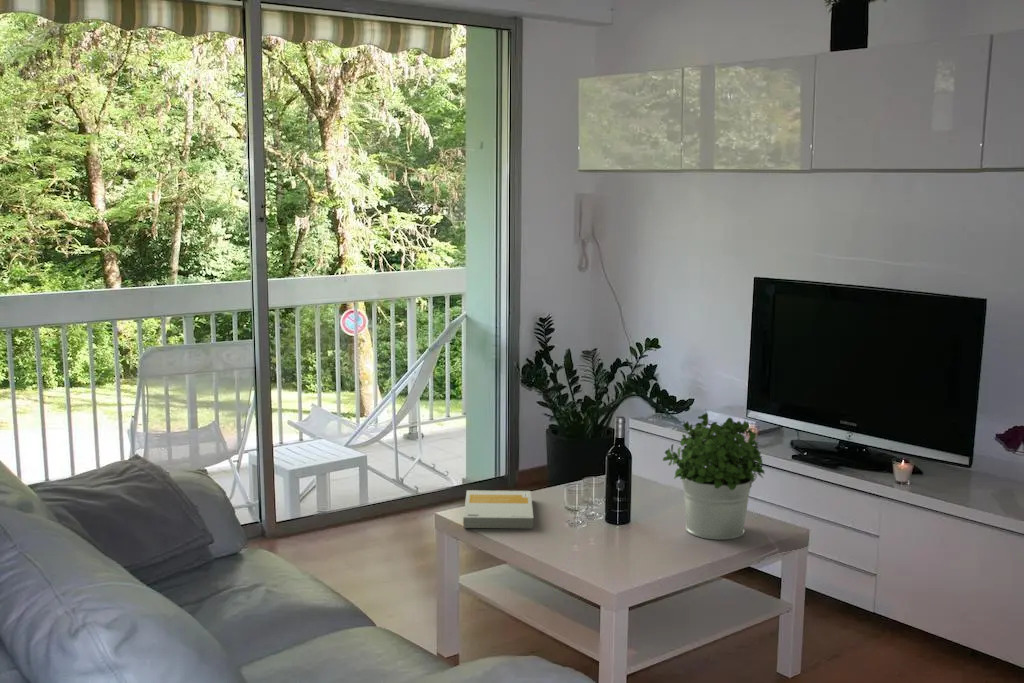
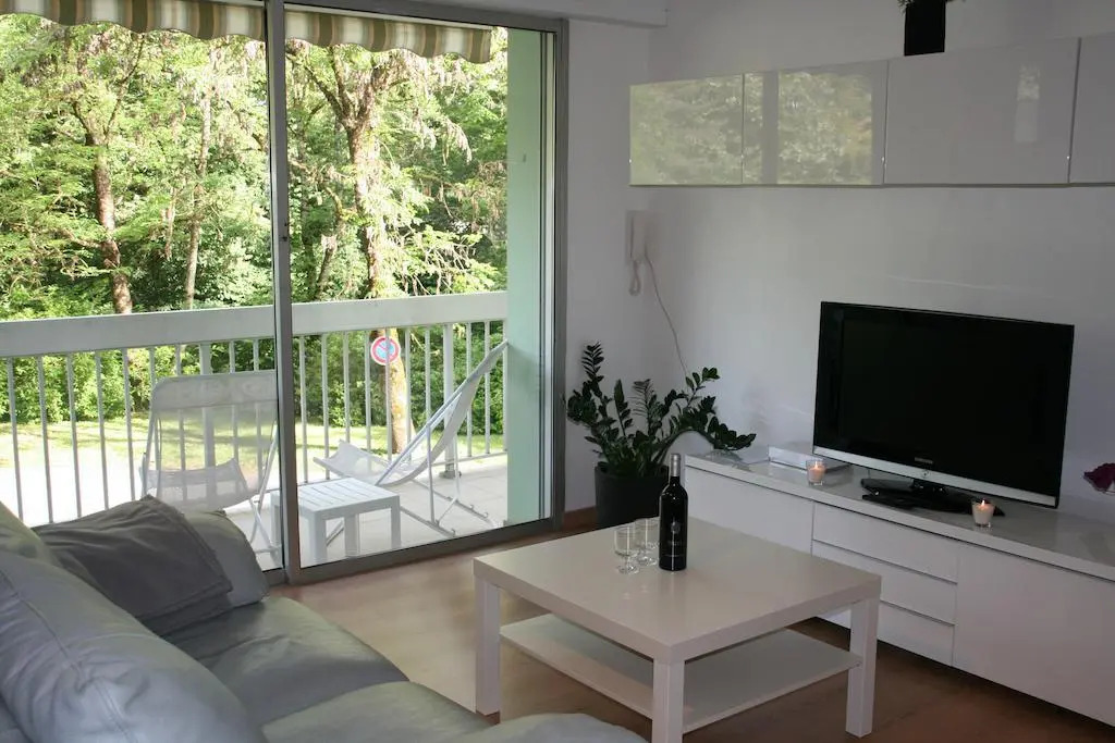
- potted plant (713, 472)
- book (498, 508)
